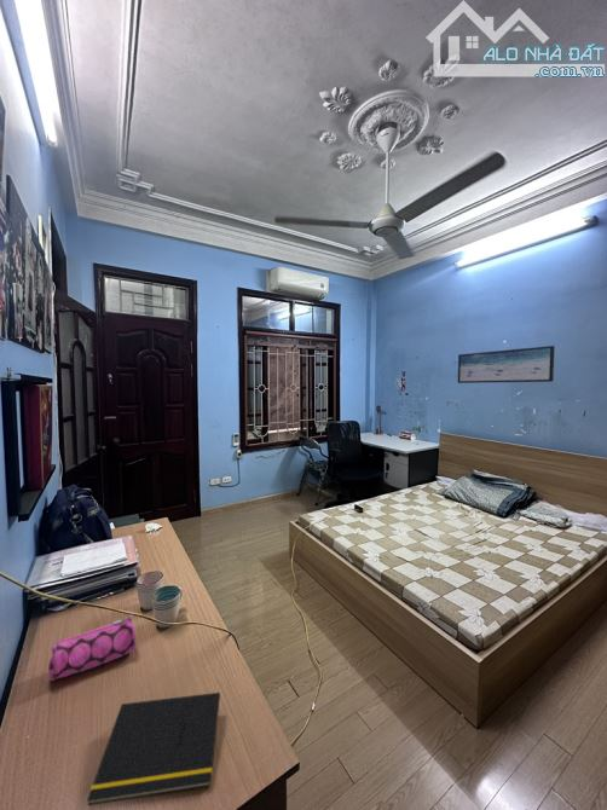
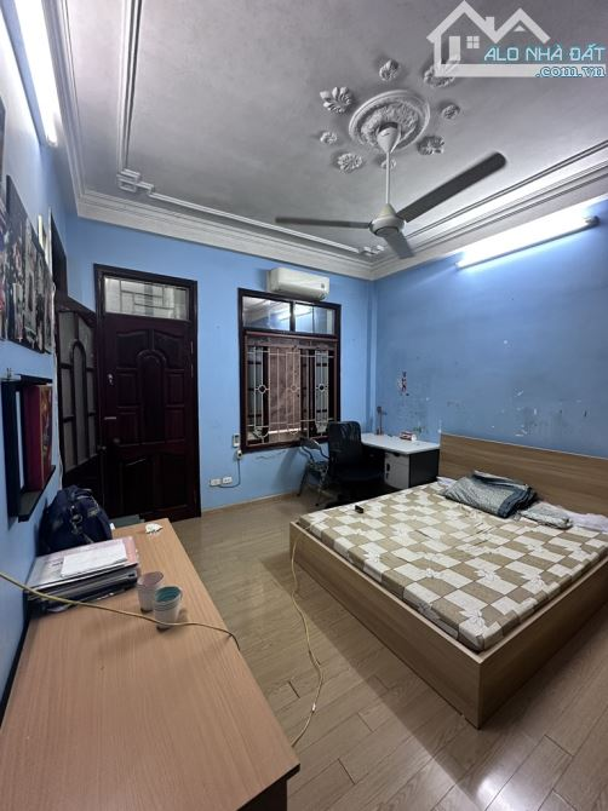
- notepad (162, 741)
- wall art (501, 366)
- pencil case (94, 644)
